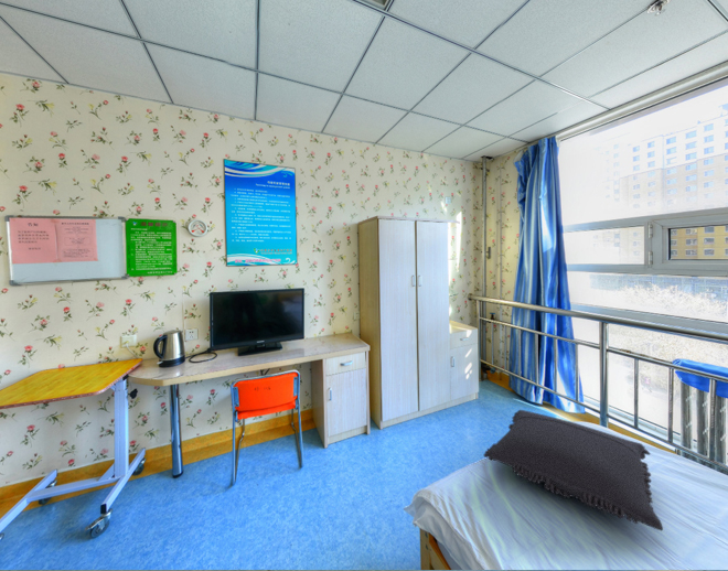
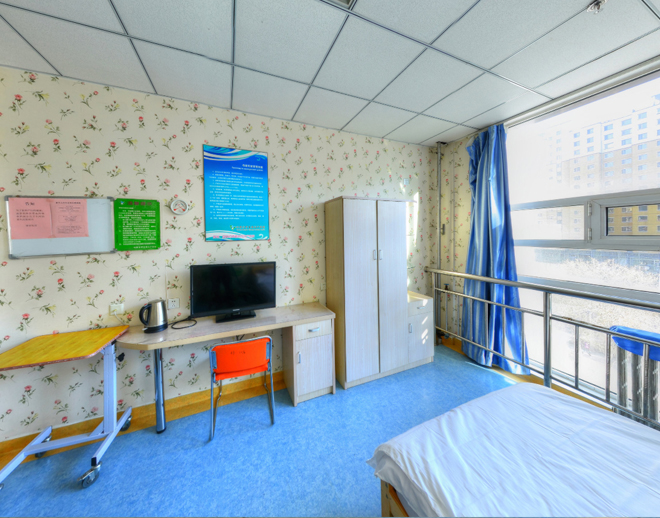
- pillow (566, 453)
